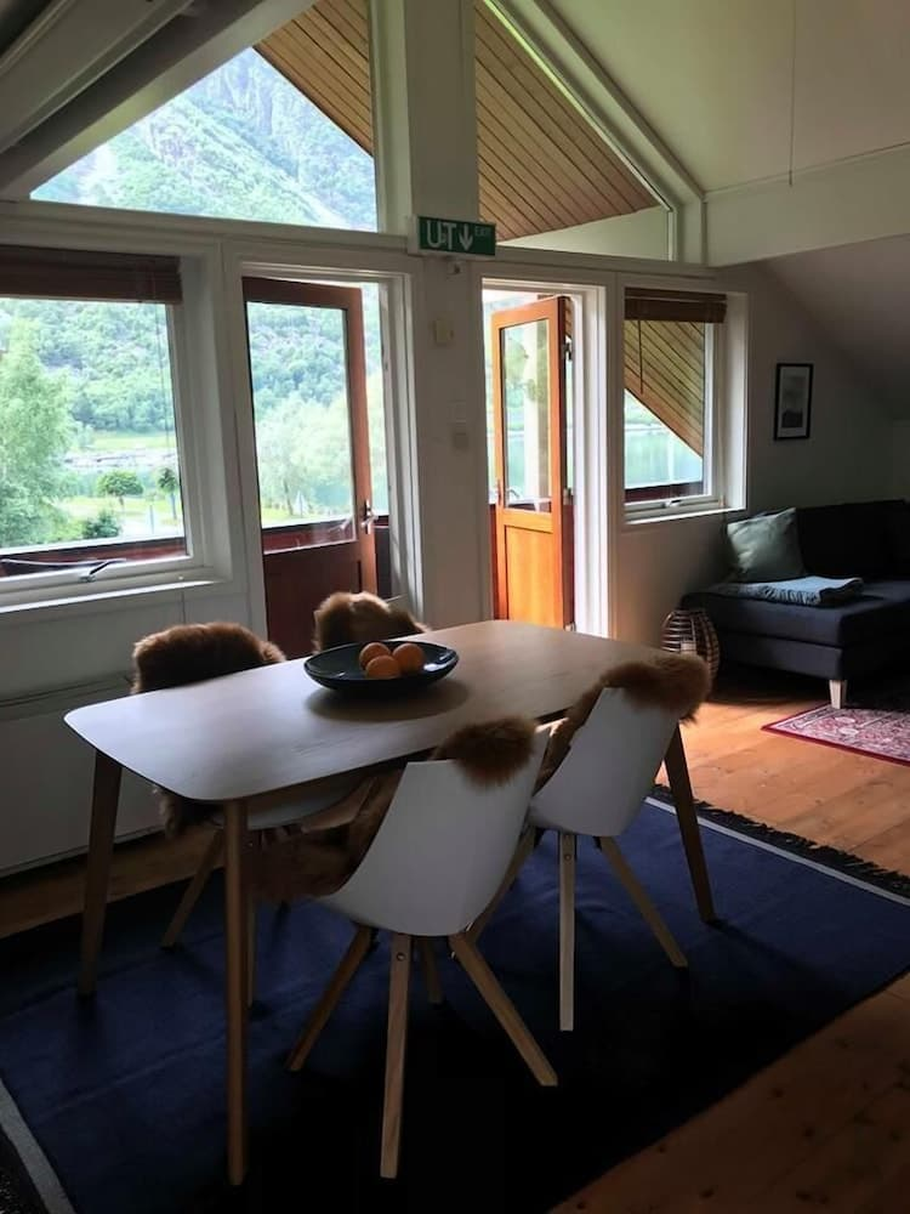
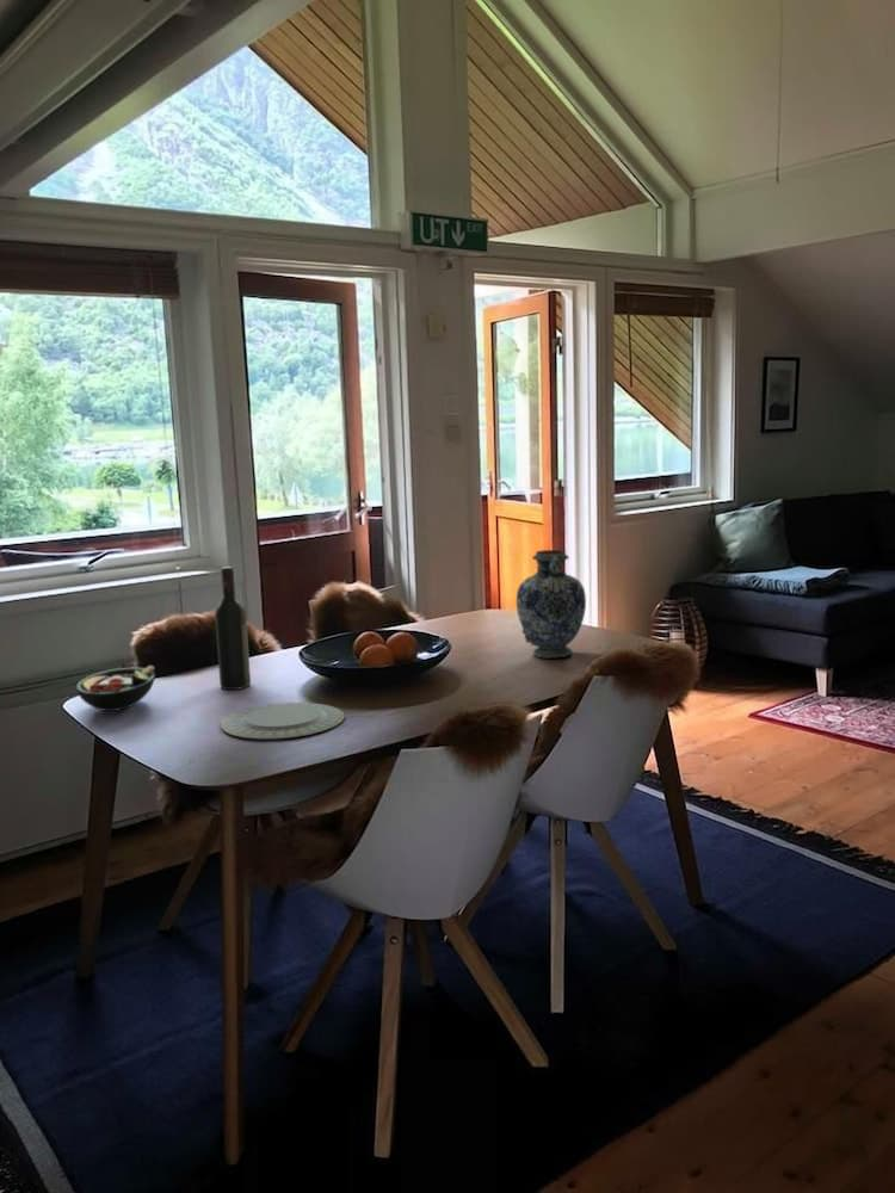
+ decorative vase (550, 602)
+ chinaware (283, 717)
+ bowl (116, 690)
+ wine bottle (230, 626)
